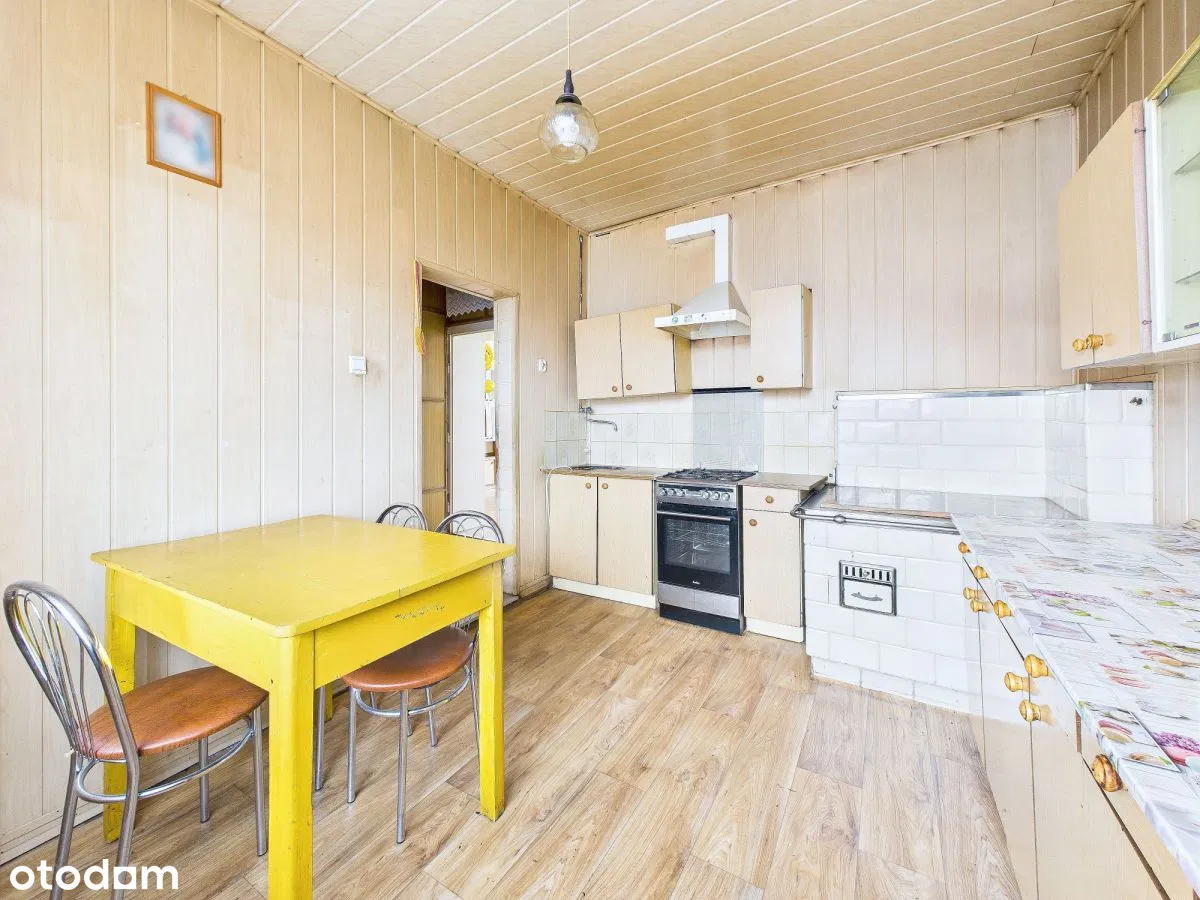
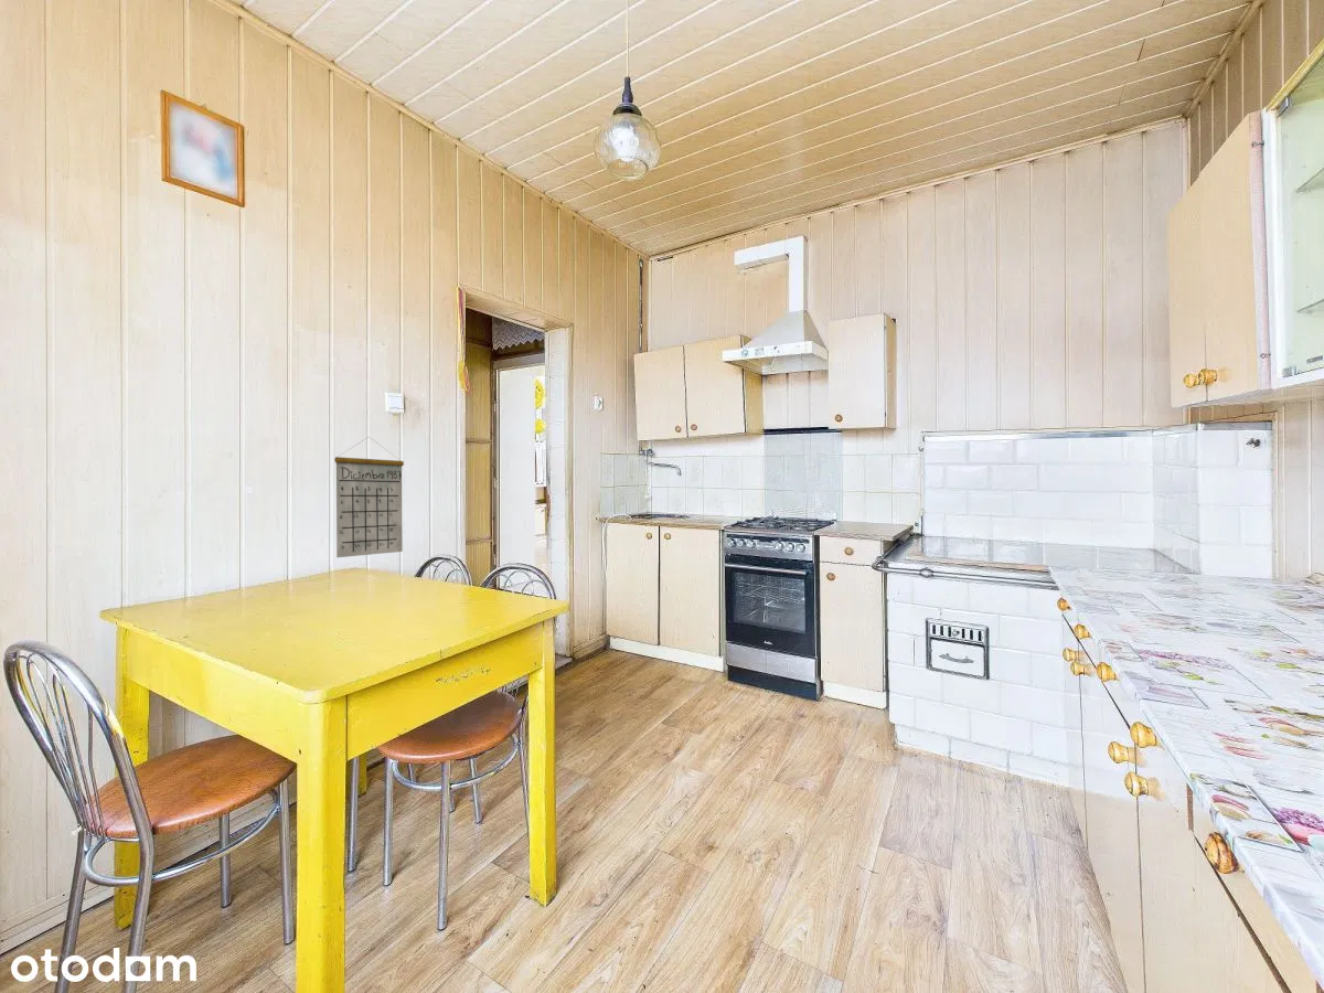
+ calendar (371, 495)
